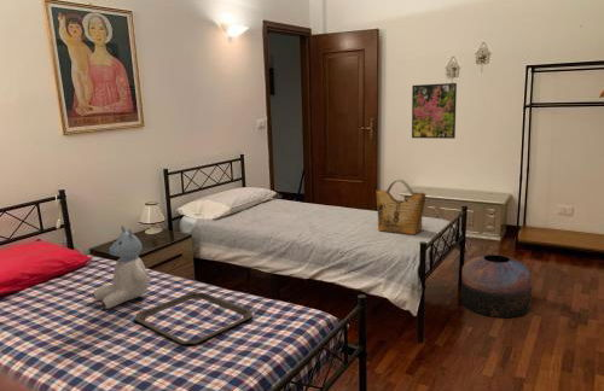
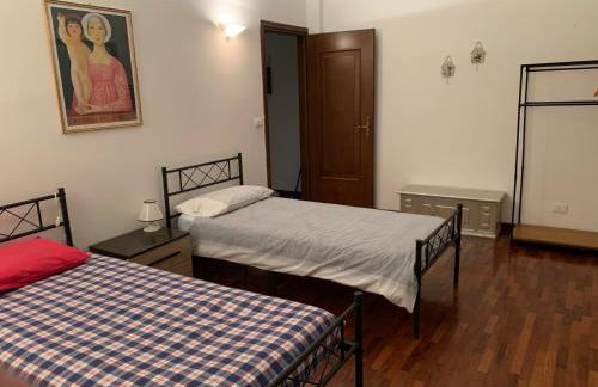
- grocery bag (400, 204)
- pouf (495, 281)
- tray (188, 299)
- stuffed bear (118, 264)
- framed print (432, 111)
